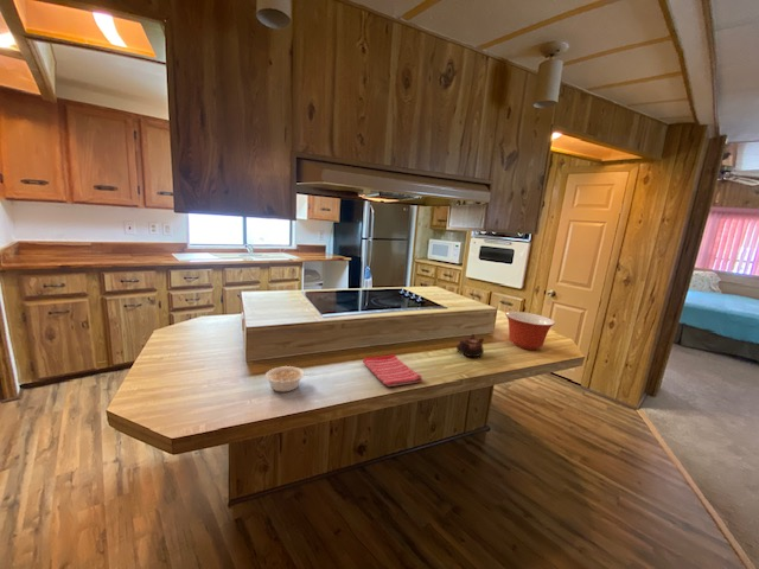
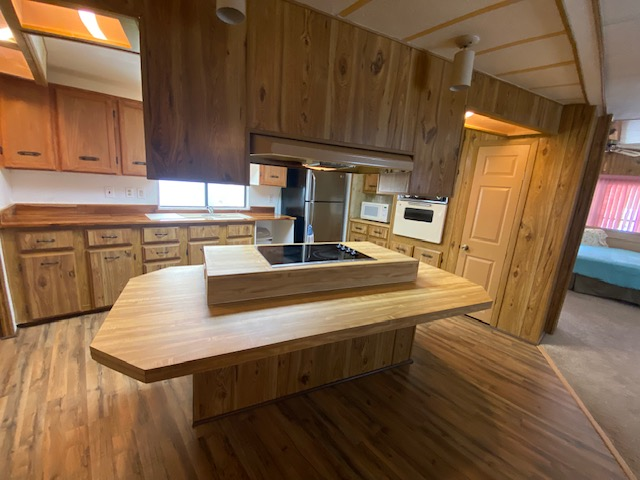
- teapot (470, 344)
- mixing bowl (527, 331)
- legume (286, 378)
- dish towel (390, 369)
